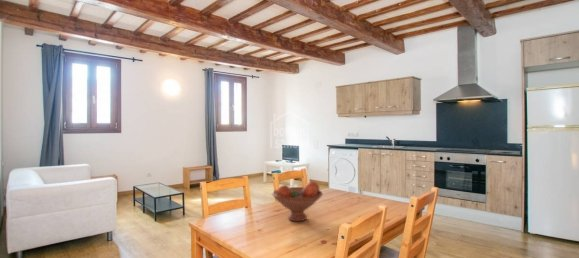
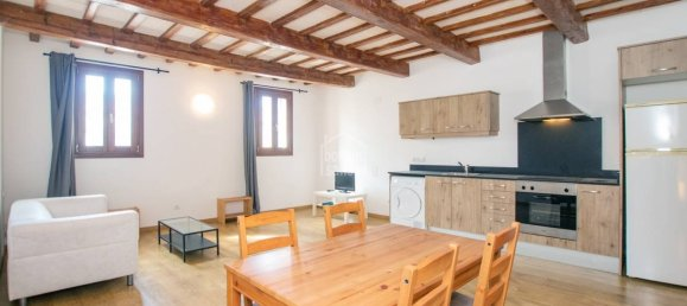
- fruit bowl (297, 200)
